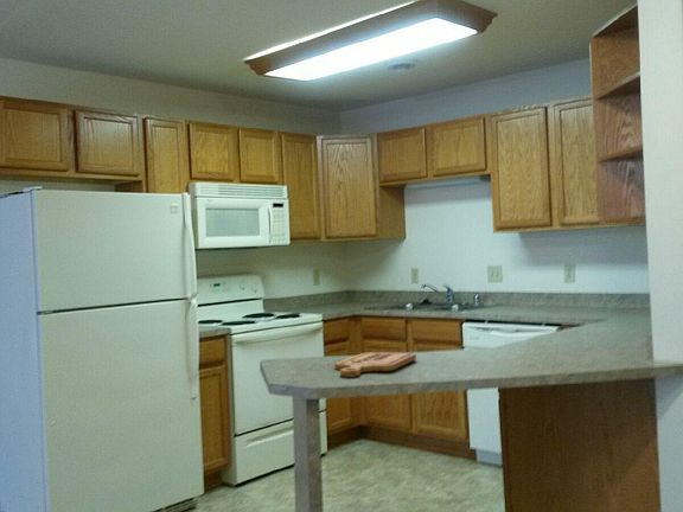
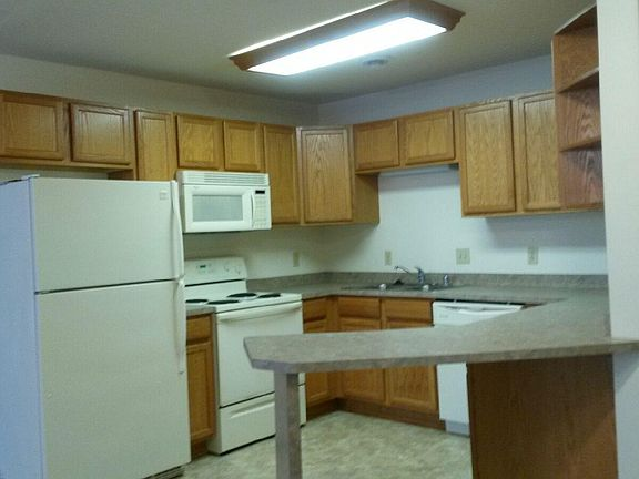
- cutting board (370, 363)
